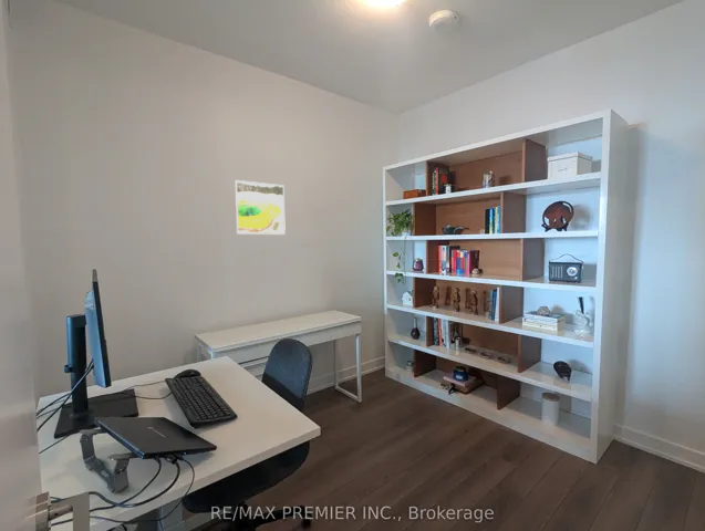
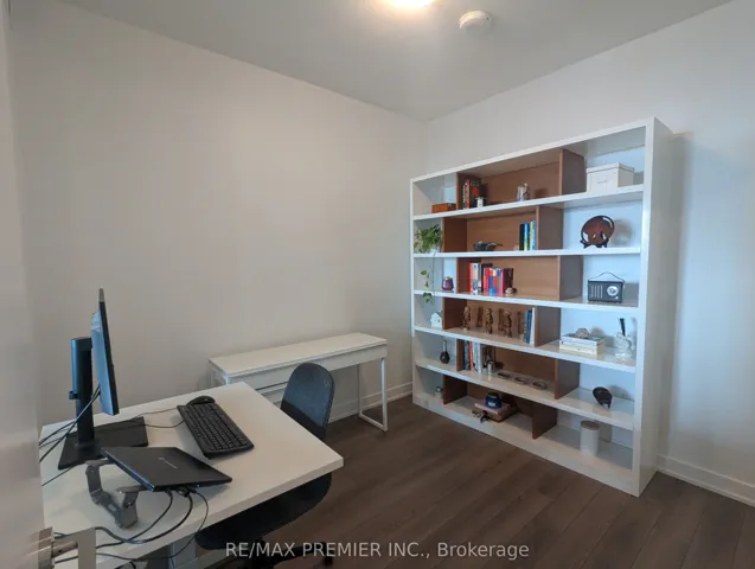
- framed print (260, 208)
